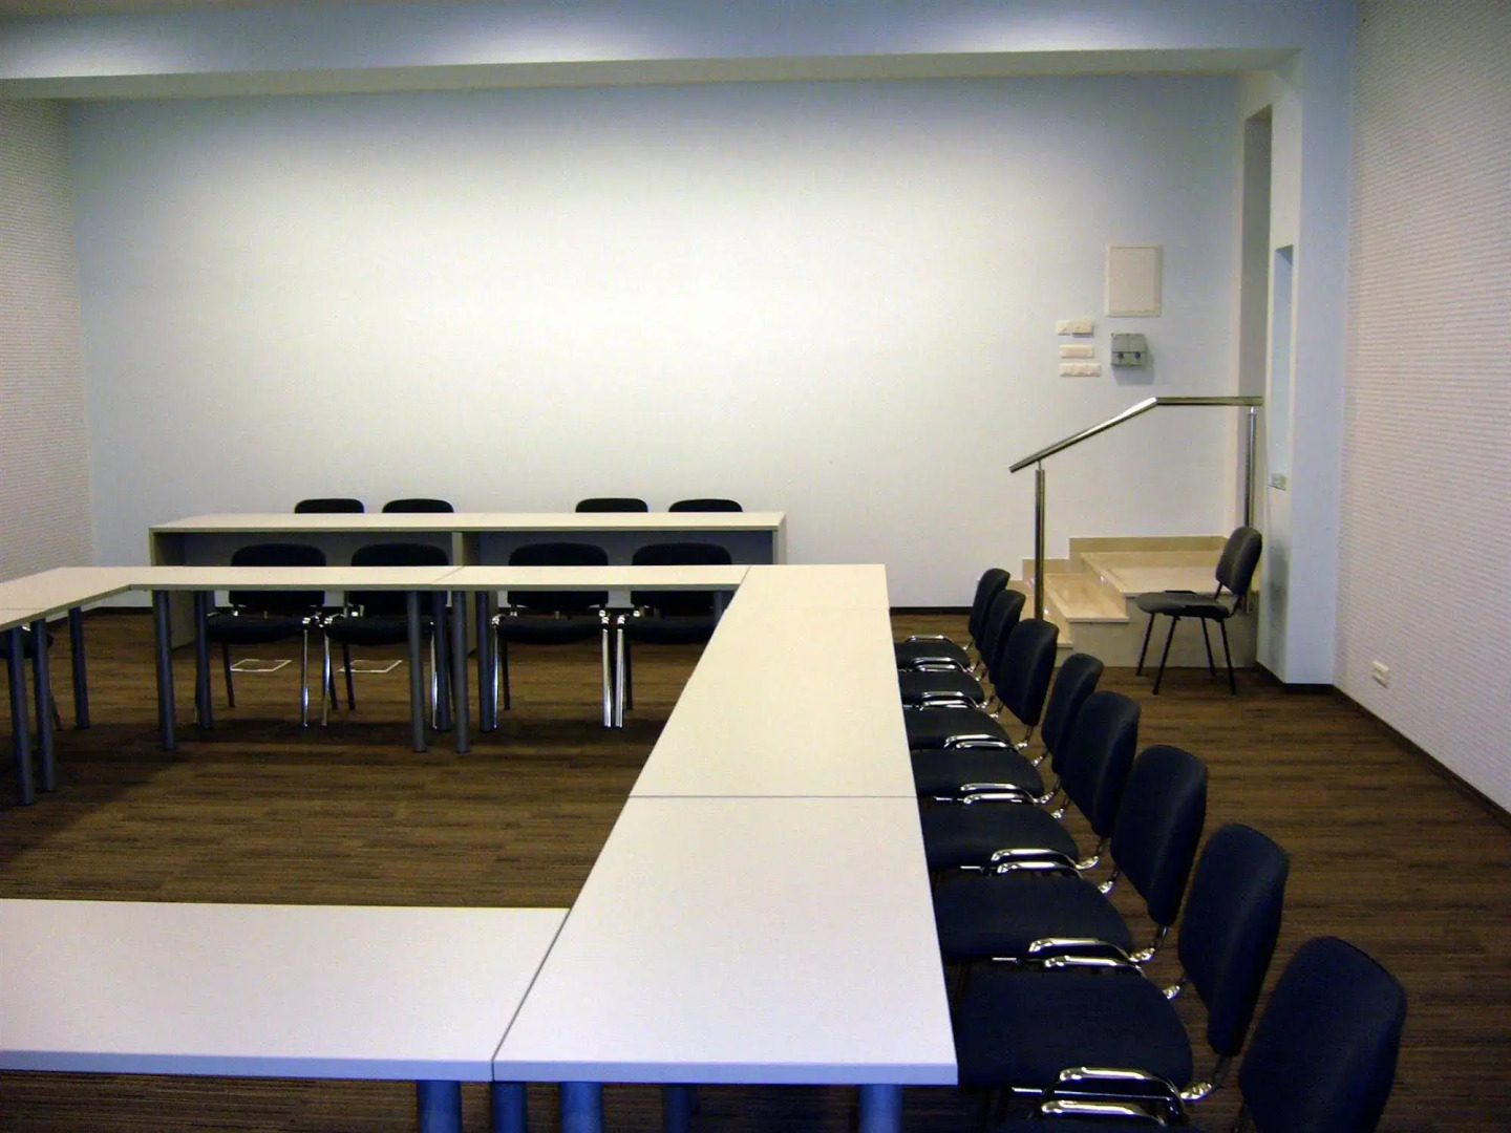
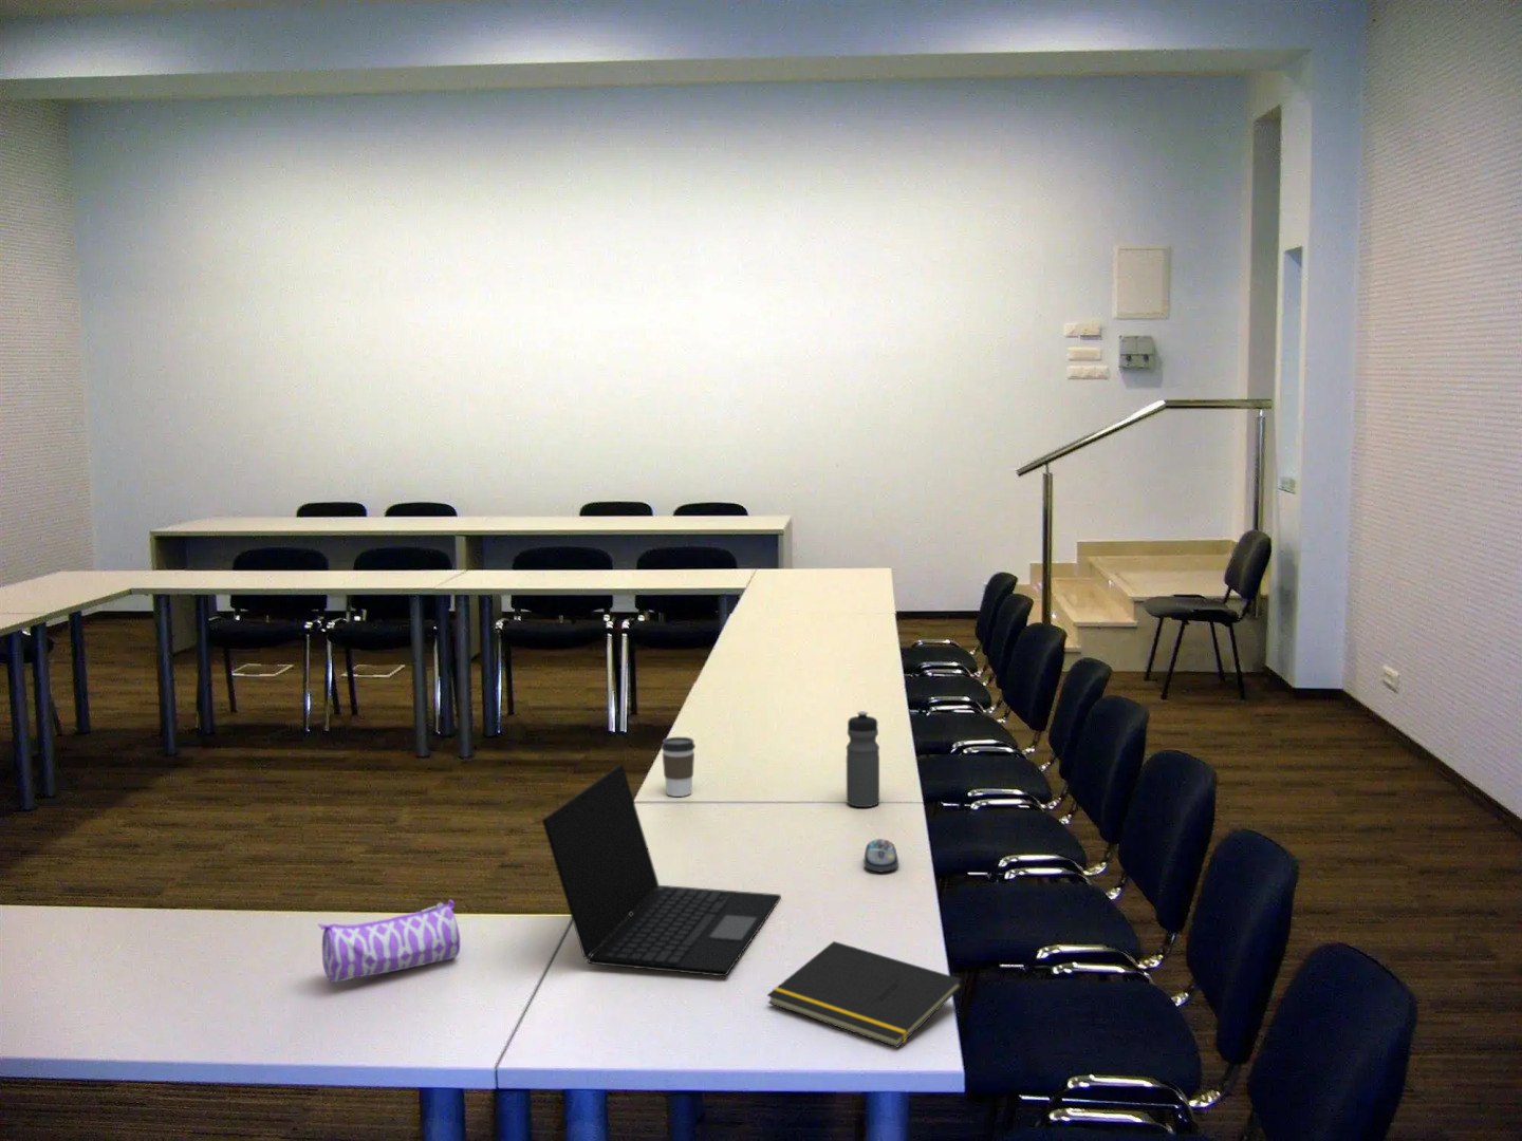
+ computer mouse (881, 853)
+ water bottle (863, 757)
+ pencil case (392, 941)
+ coffee cup (678, 766)
+ notepad (864, 991)
+ laptop (653, 868)
